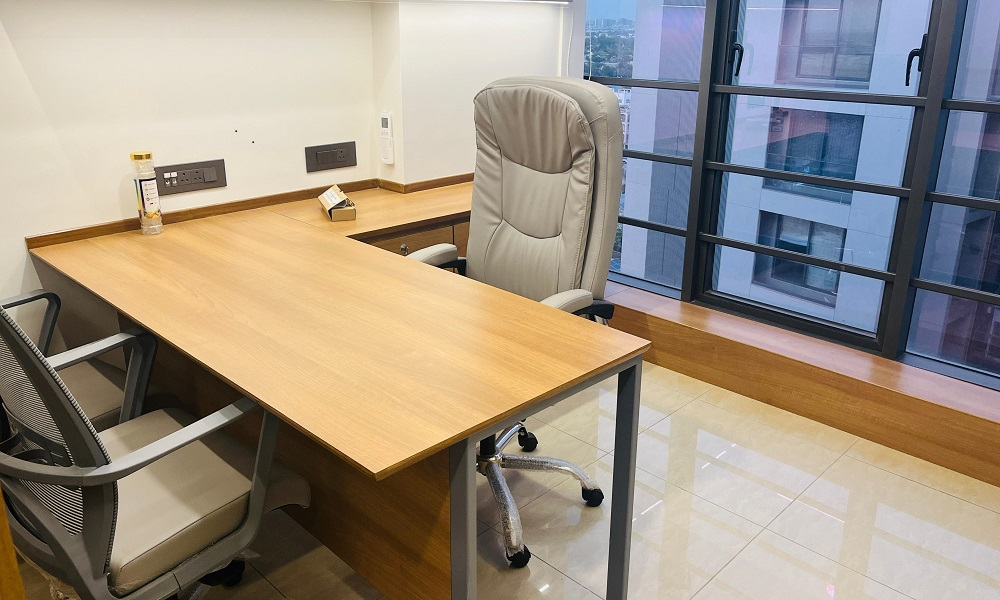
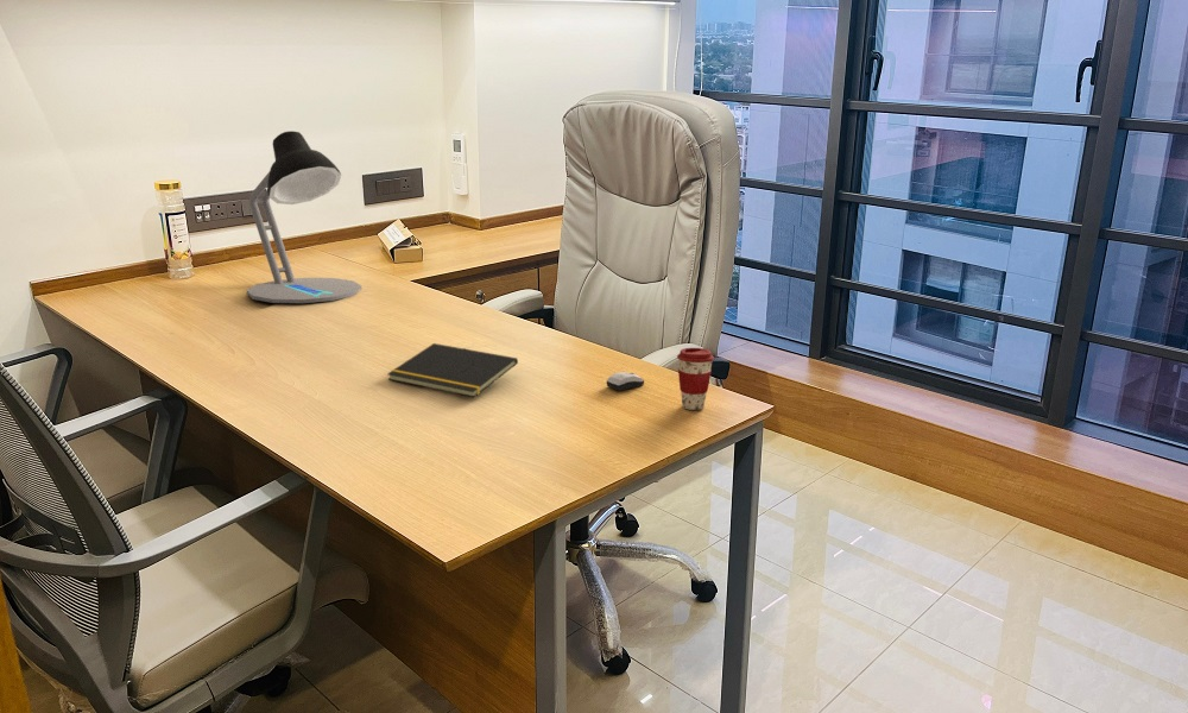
+ notepad (453, 368)
+ desk lamp (291, 203)
+ computer mouse (625, 379)
+ coffee cup (694, 378)
